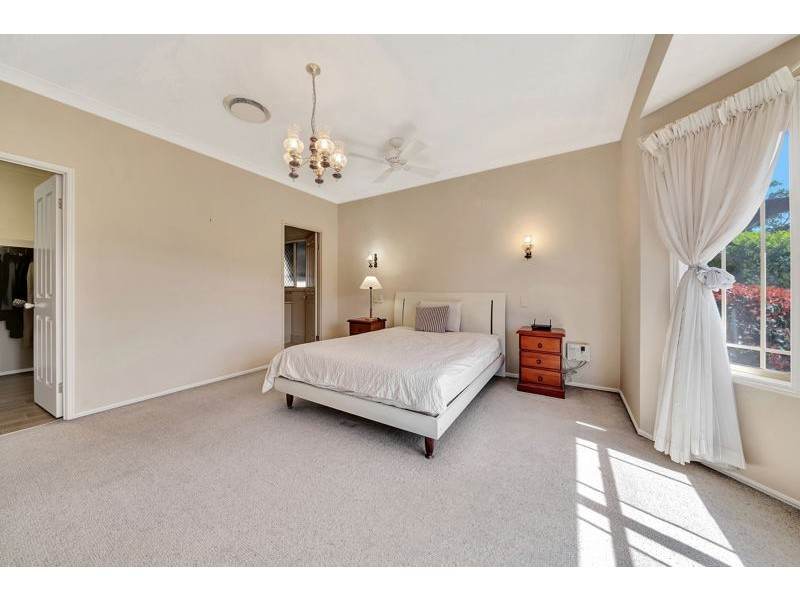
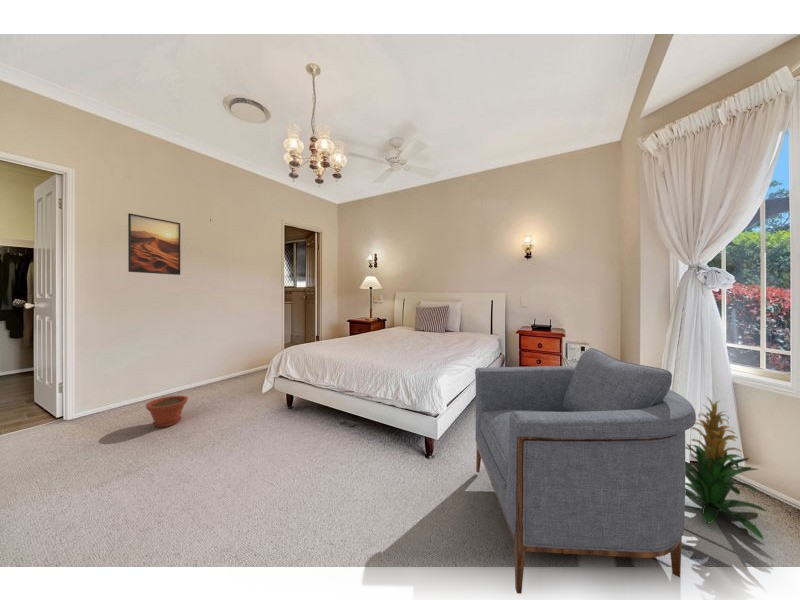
+ armchair (572, 438)
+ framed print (155, 246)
+ plant pot (167, 412)
+ indoor plant (714, 453)
